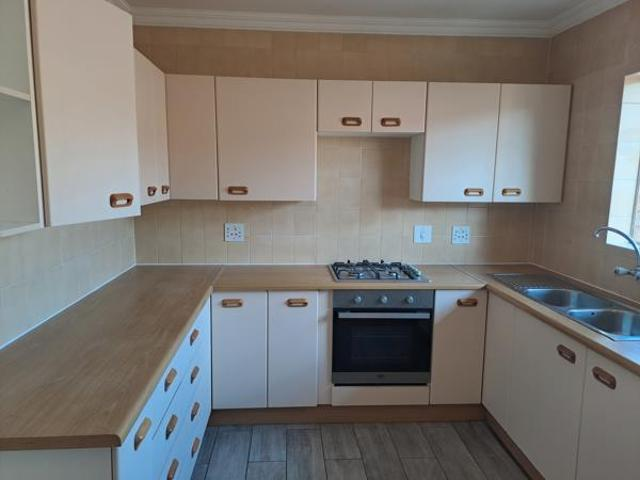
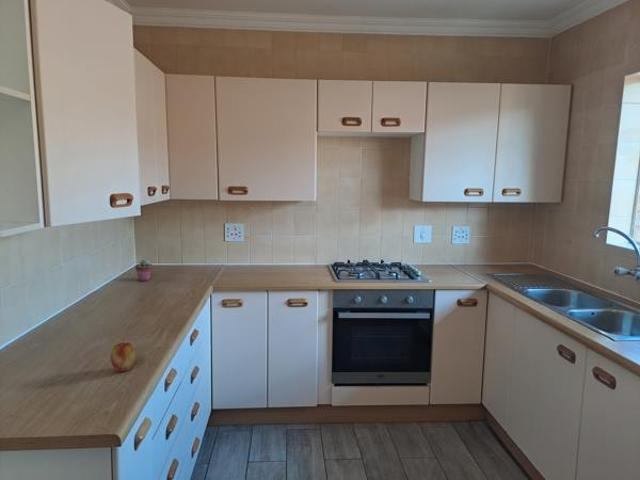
+ potted succulent (144, 269)
+ apple (122, 354)
